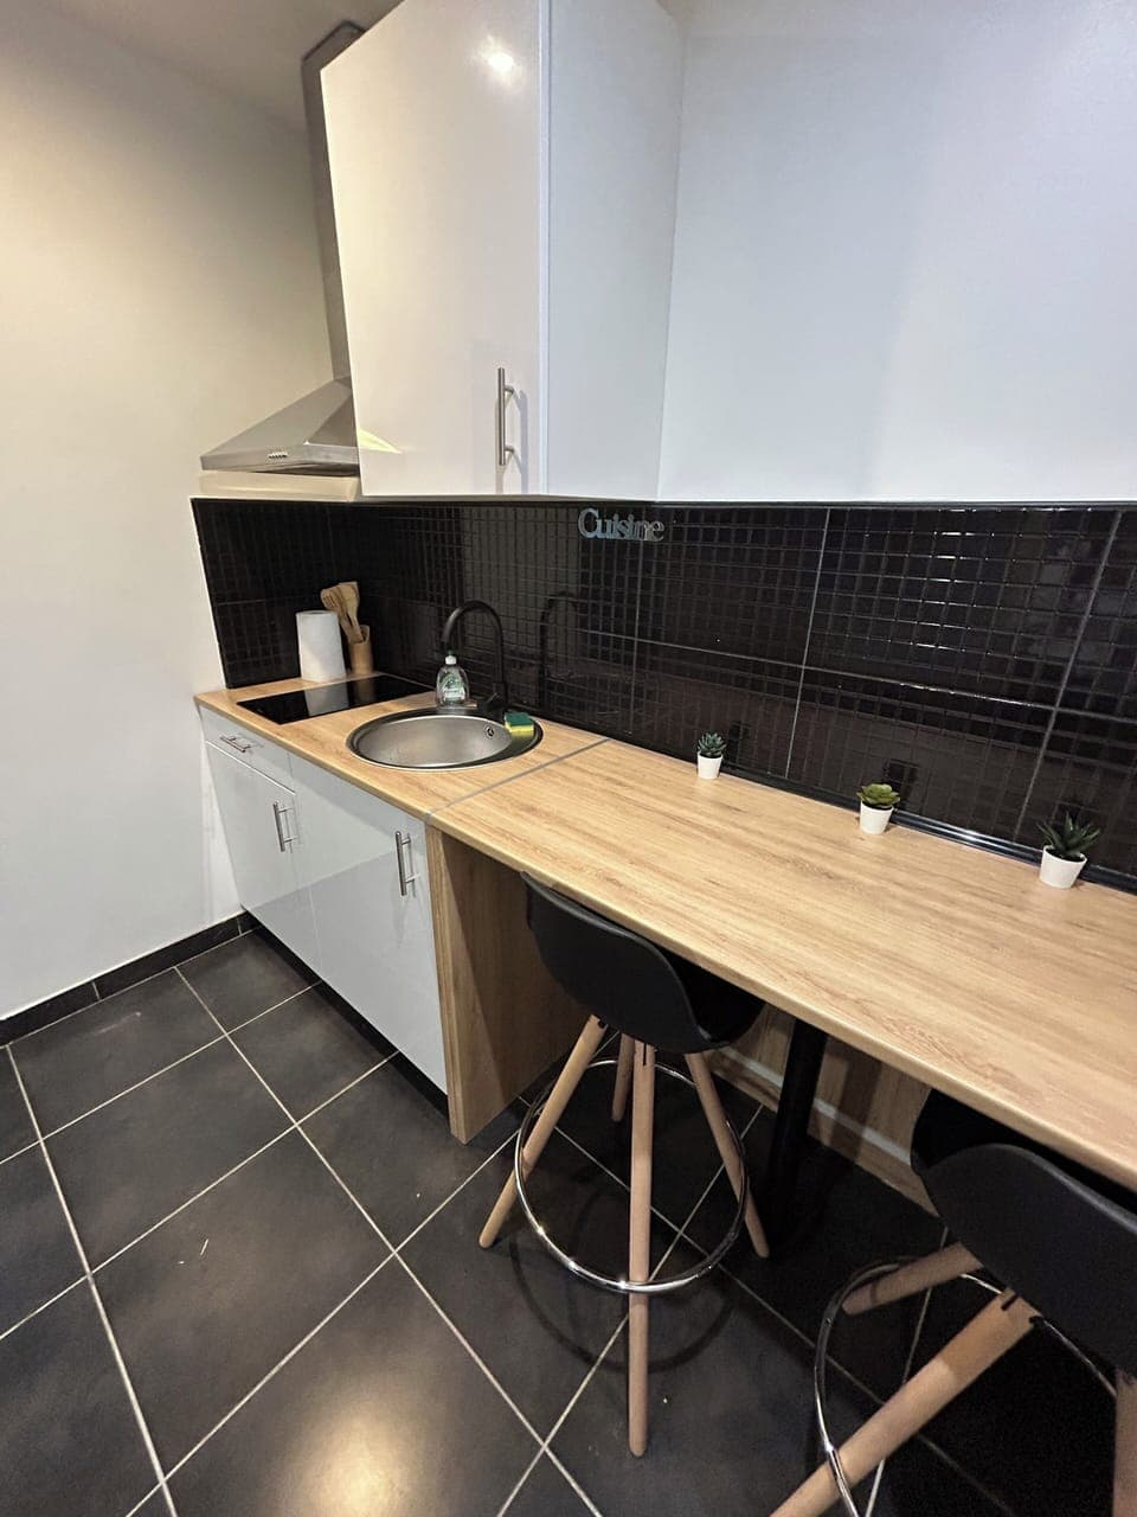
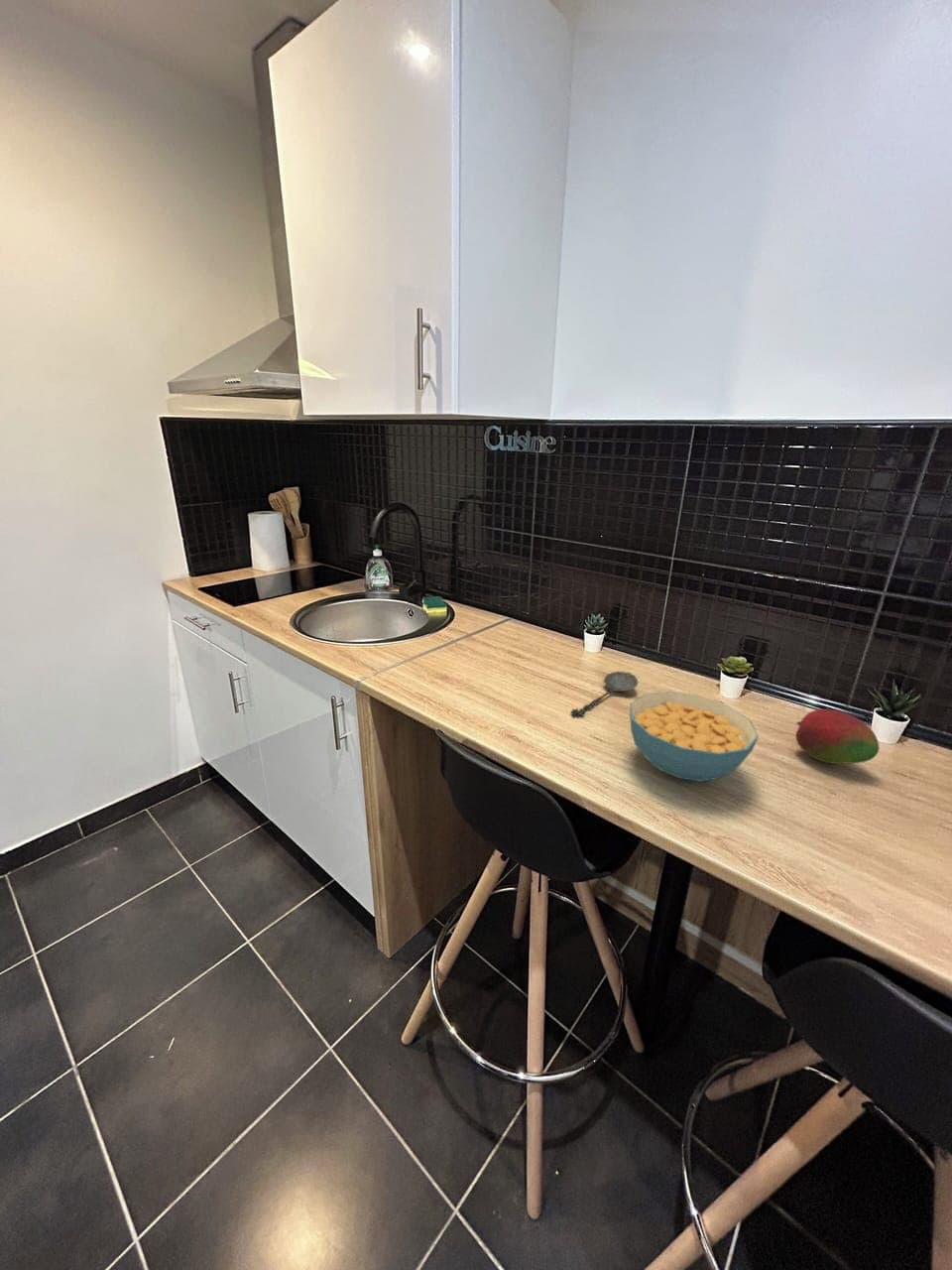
+ spoon (603, 695)
+ fruit (834, 738)
+ cereal bowl (685, 744)
